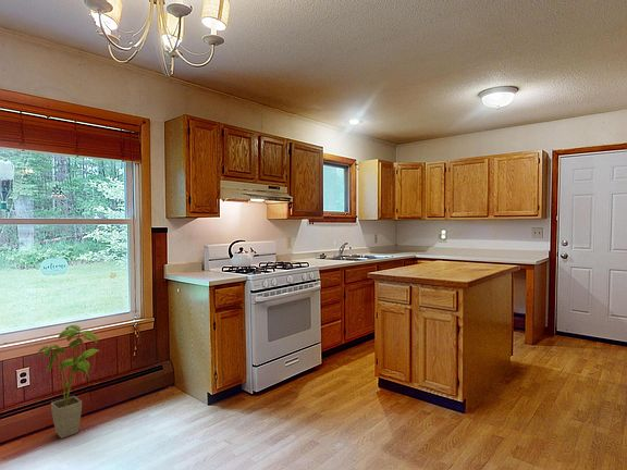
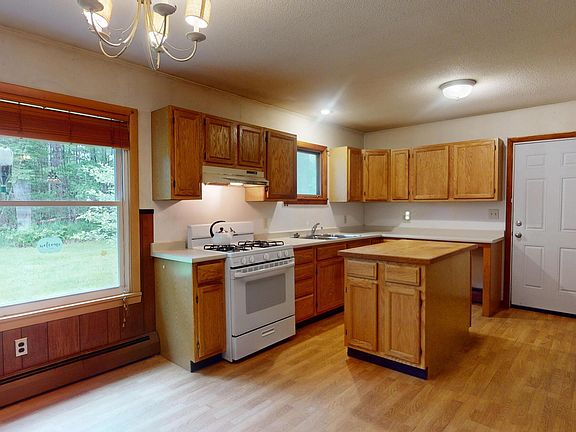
- house plant (73, 378)
